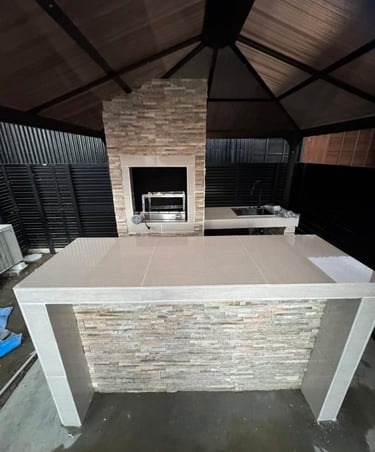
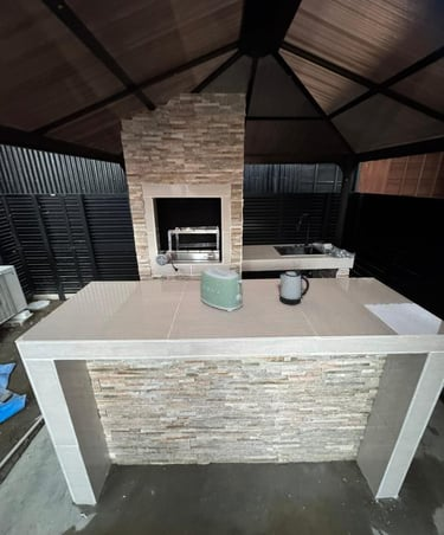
+ kettle (294, 286)
+ toaster (220, 286)
